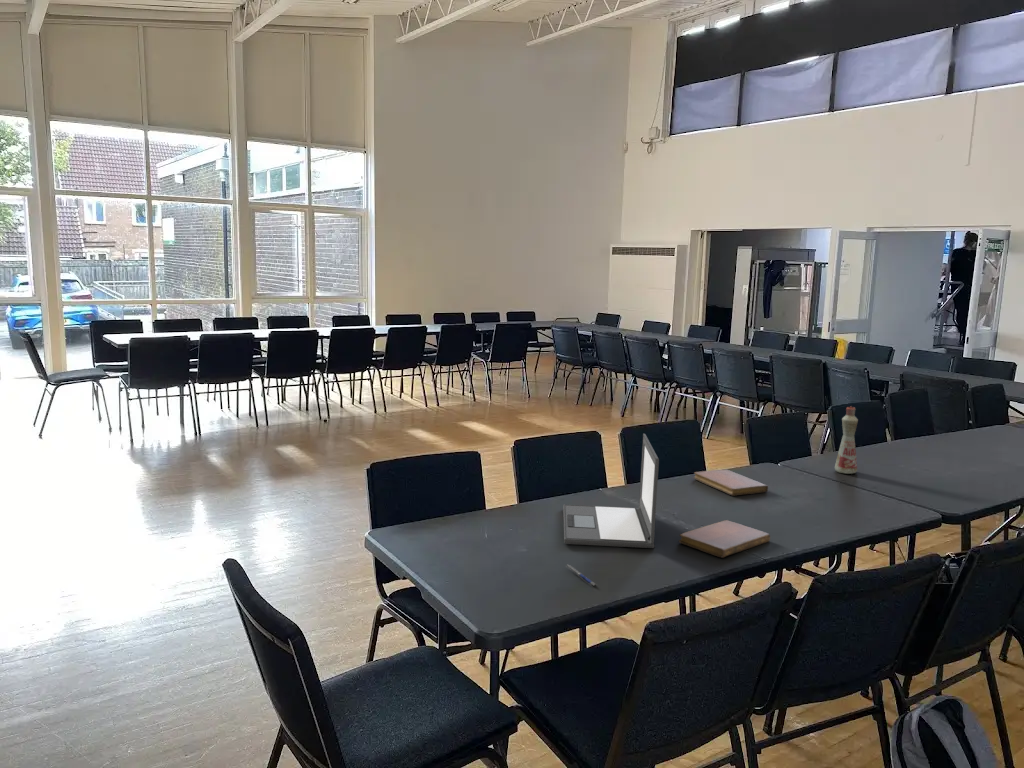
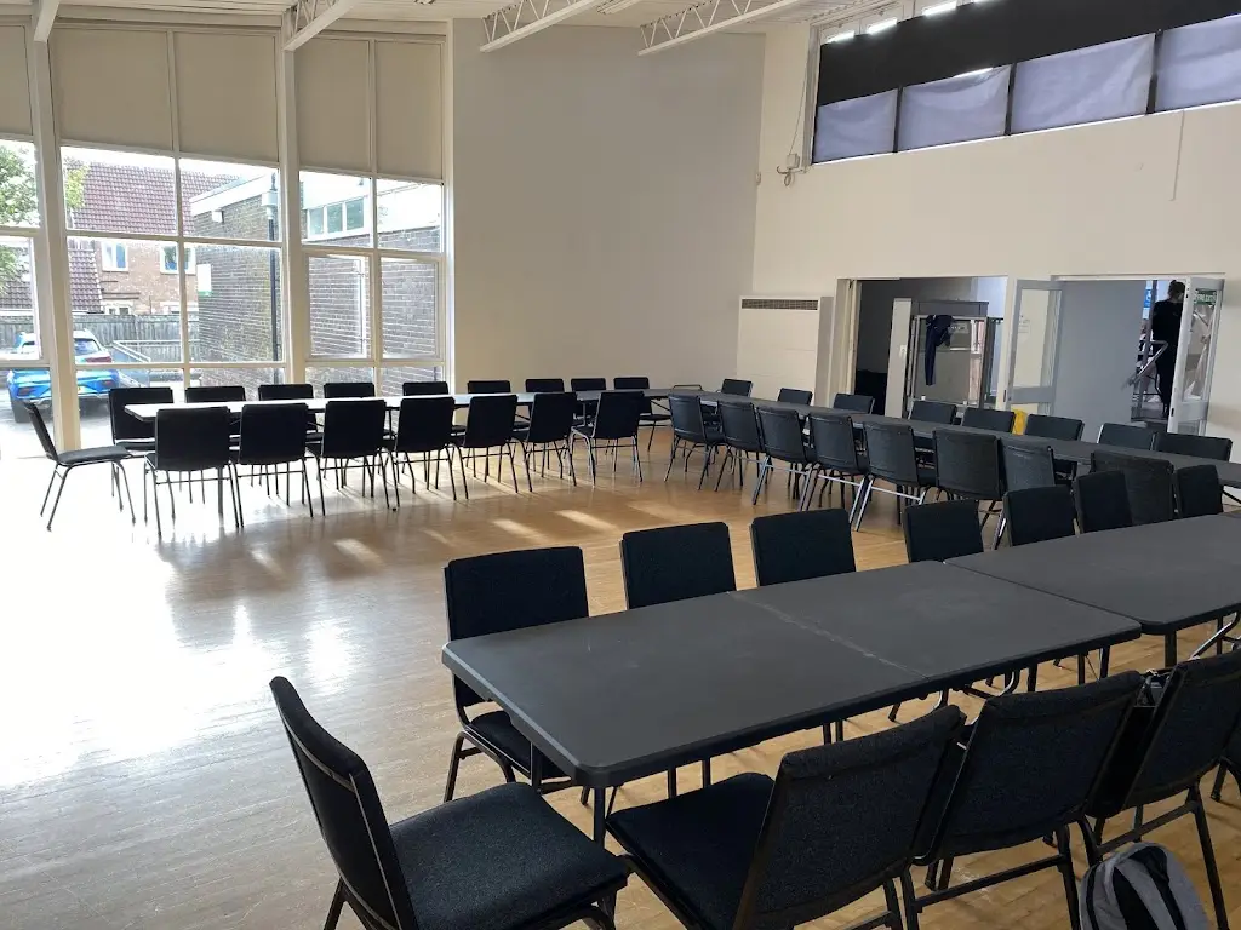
- pen (580, 574)
- bottle (848, 439)
- notebook (724, 537)
- laptop (607, 506)
- notebook (729, 481)
